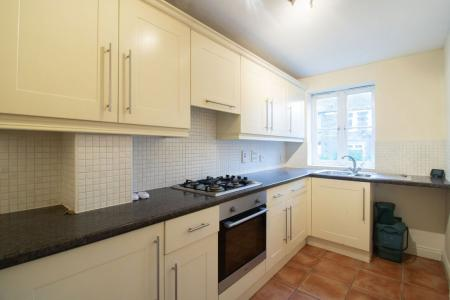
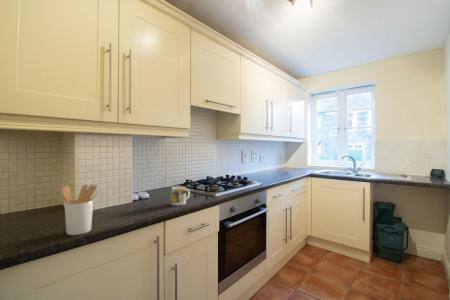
+ mug (181, 195)
+ utensil holder (82, 207)
